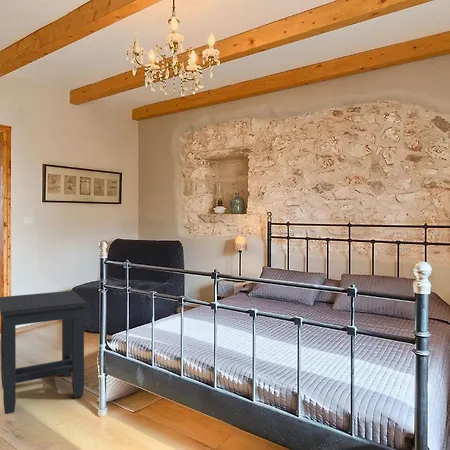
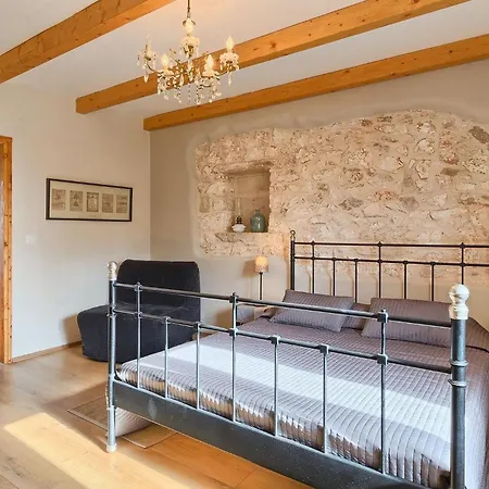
- side table (44, 363)
